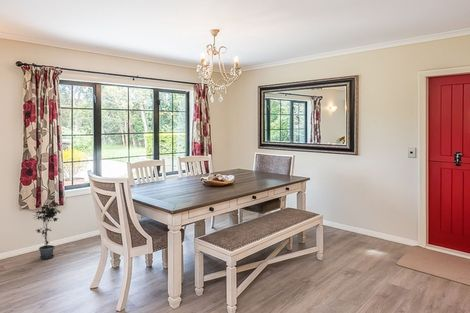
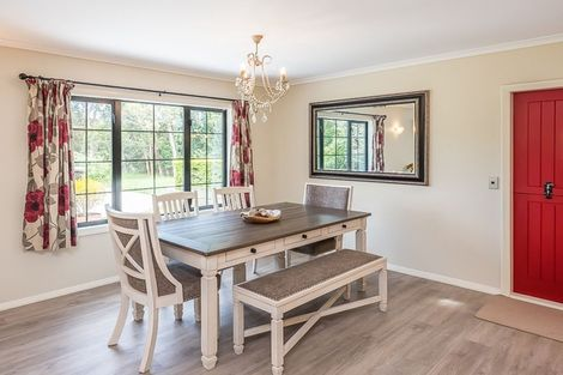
- potted plant (47, 229)
